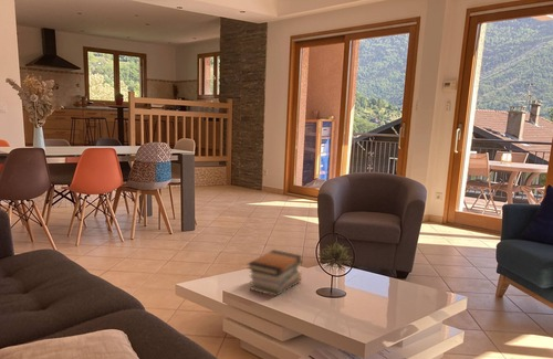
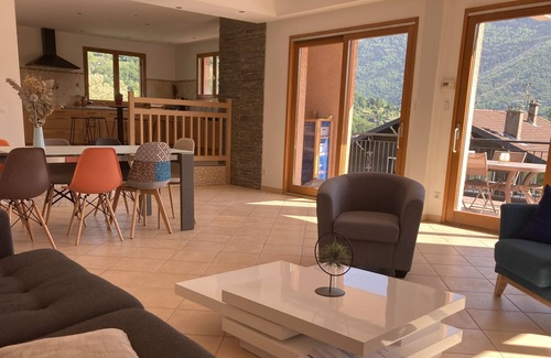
- book stack (275, 272)
